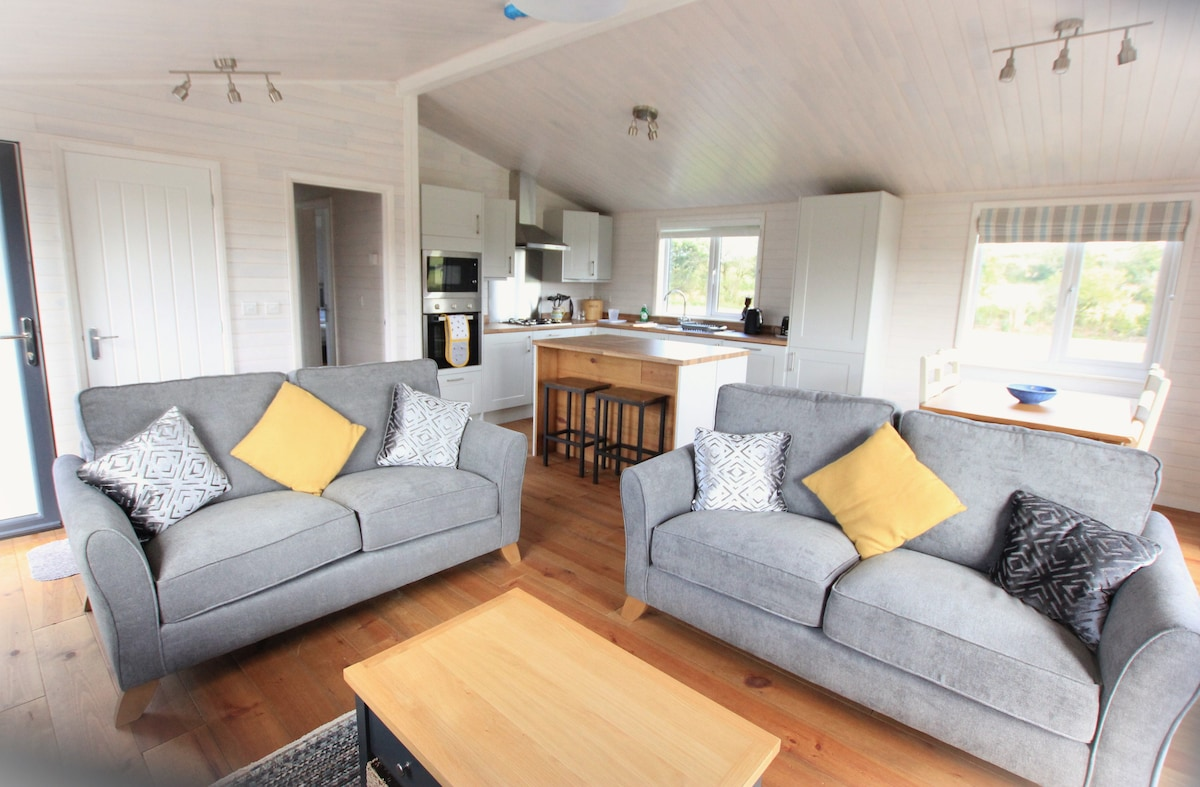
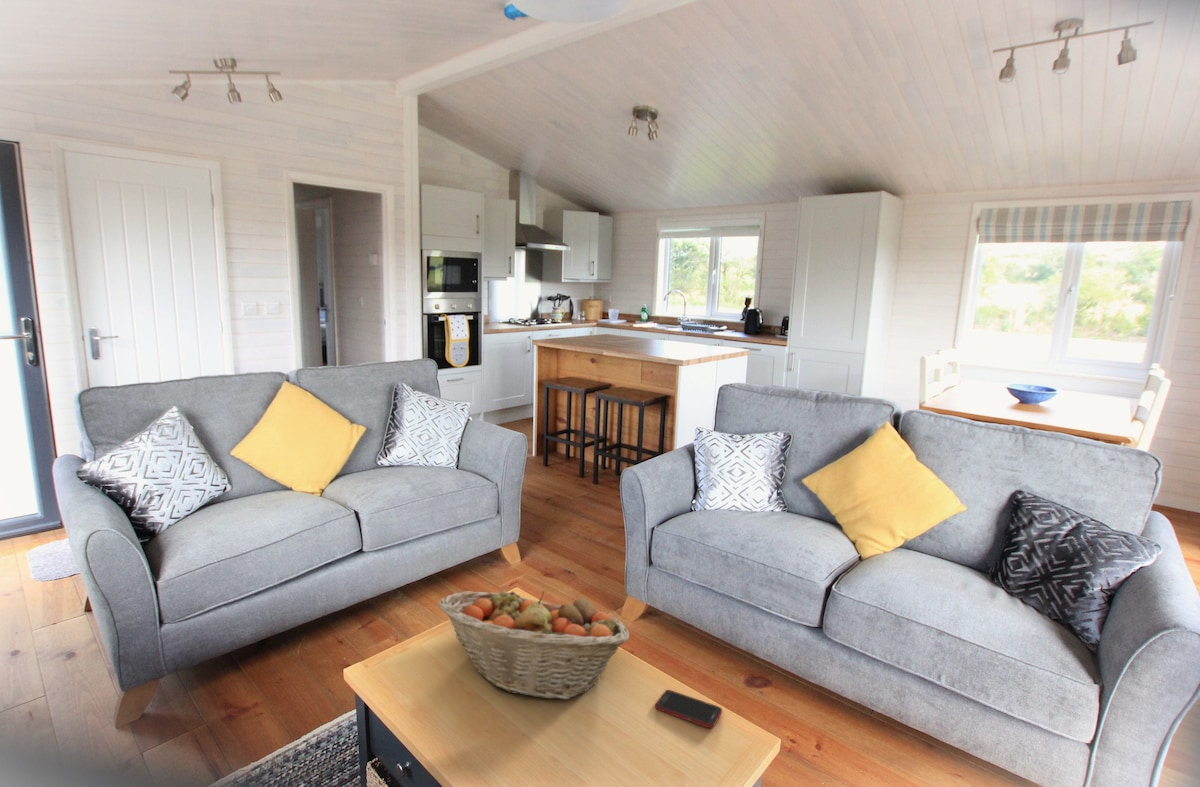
+ fruit basket (533, 630)
+ cell phone (688, 708)
